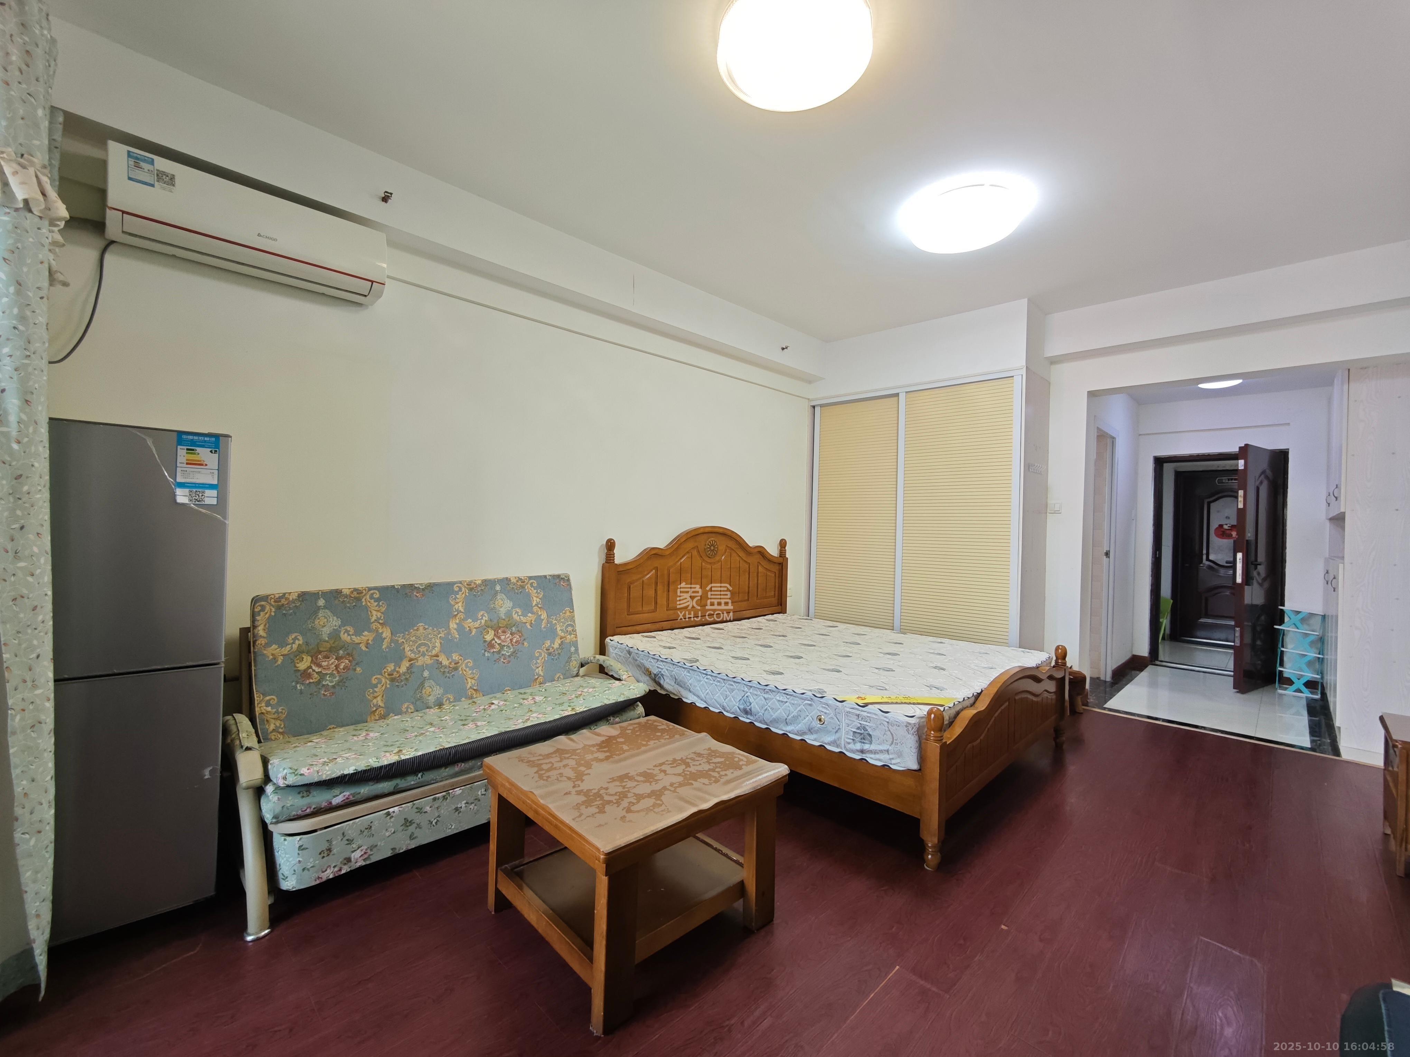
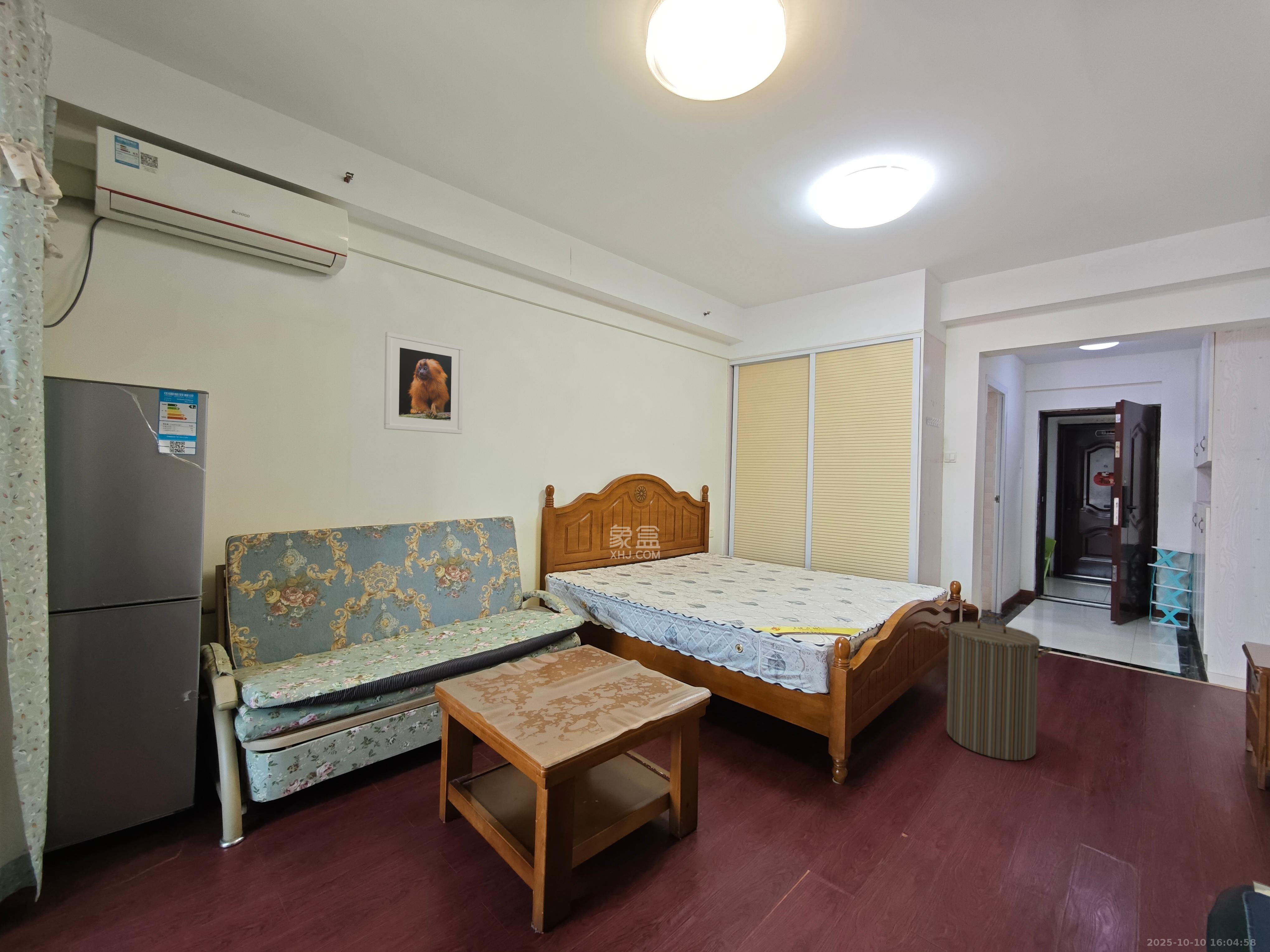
+ laundry hamper (991, 678)
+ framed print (426, 385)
